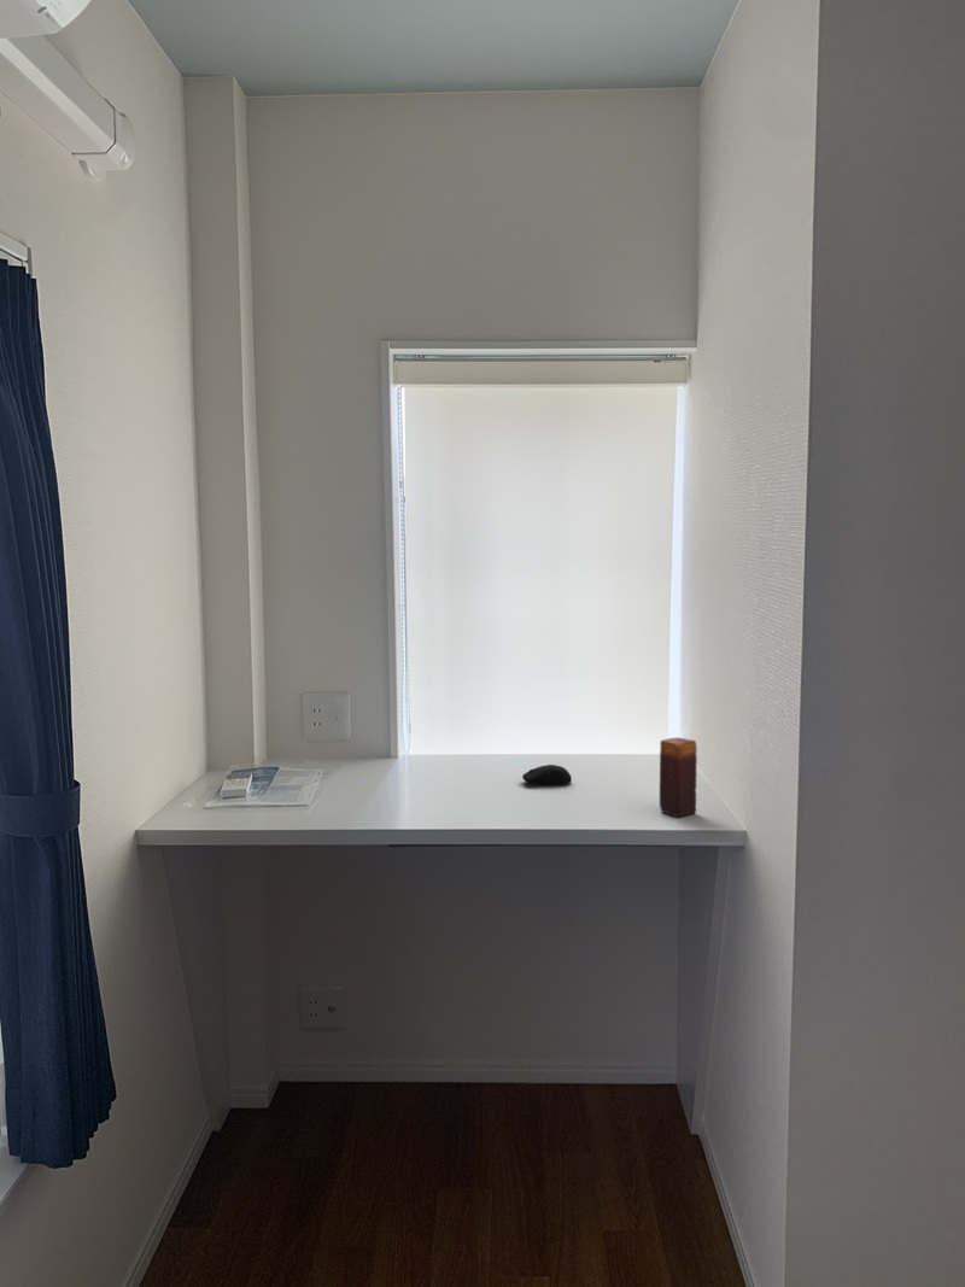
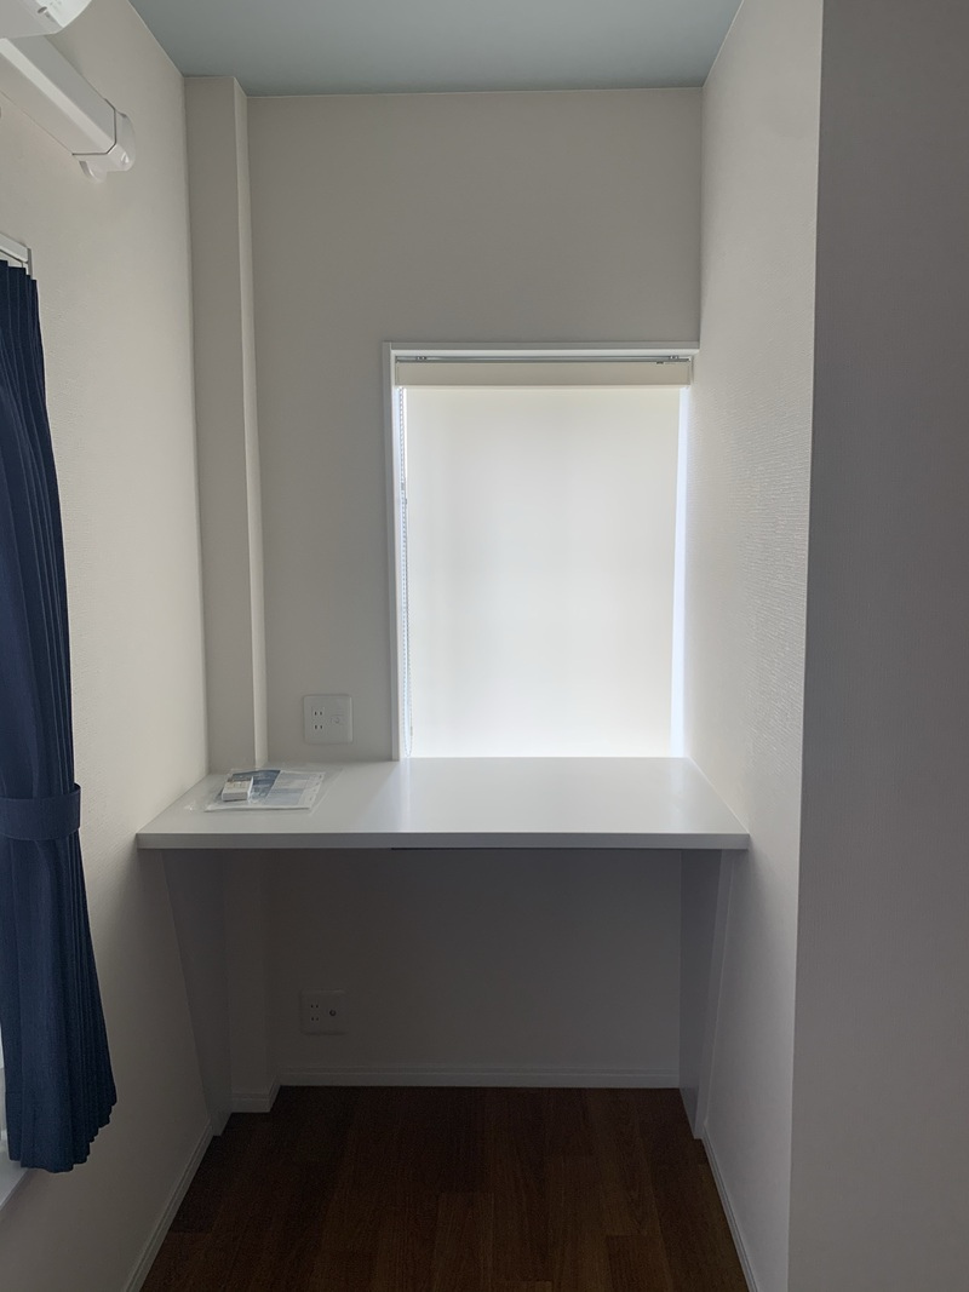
- candle (677, 776)
- computer mouse (546, 773)
